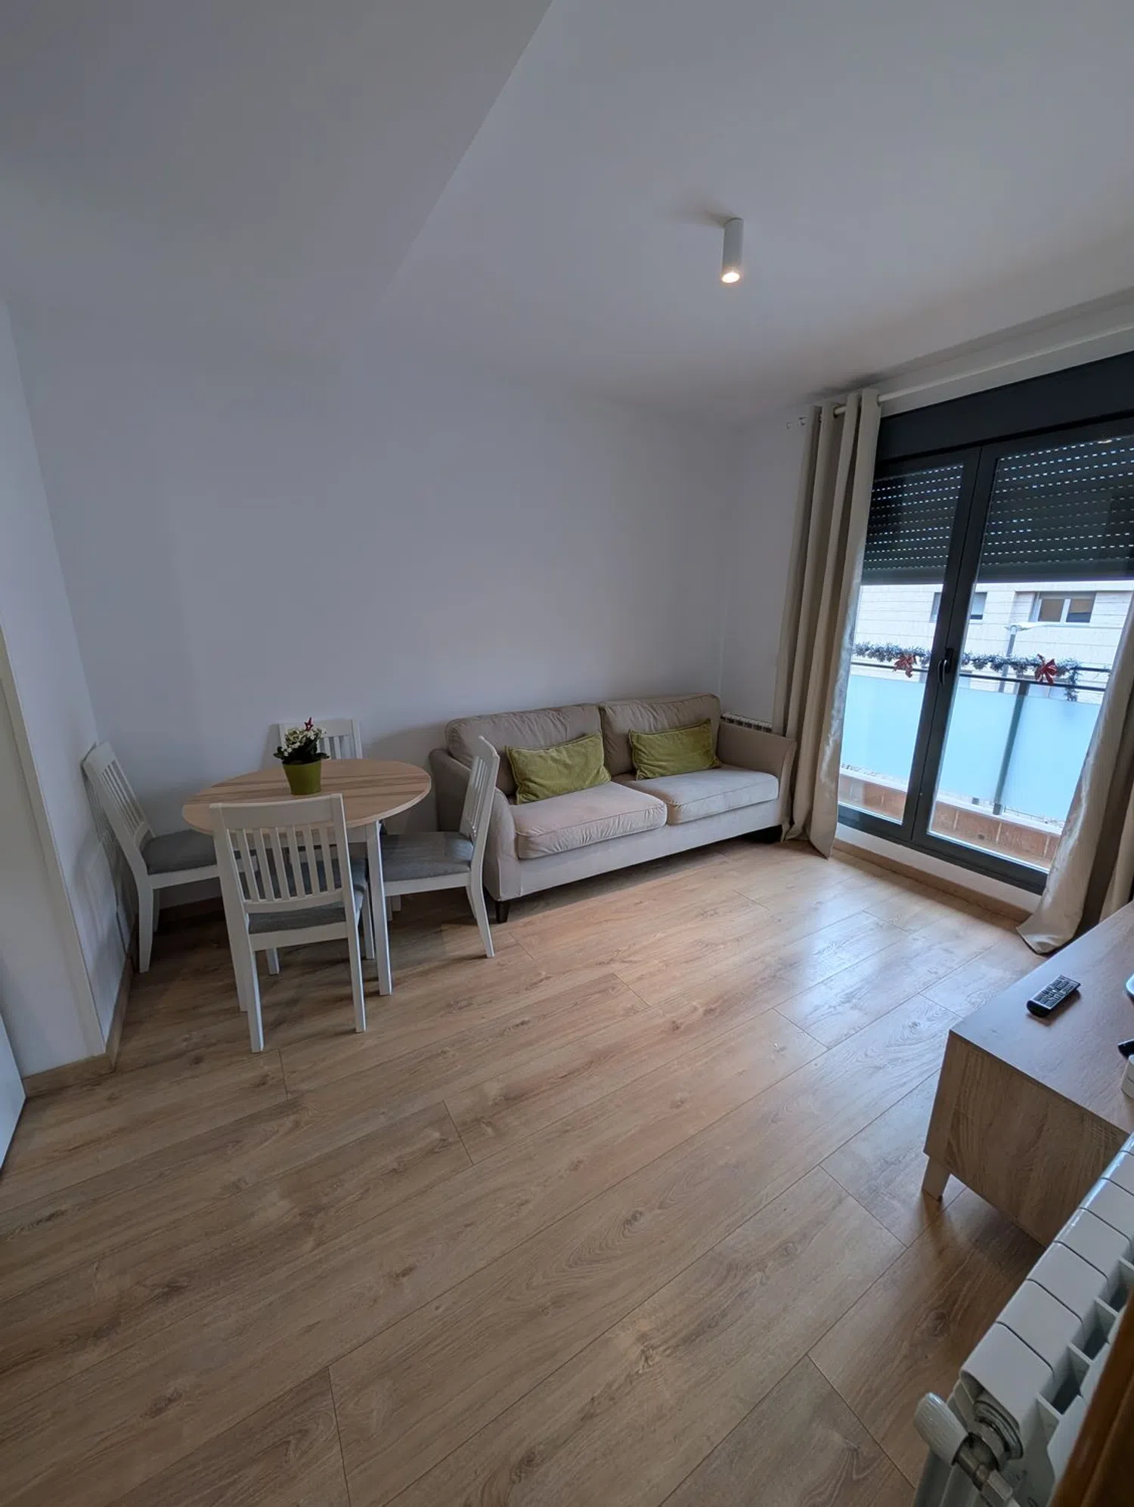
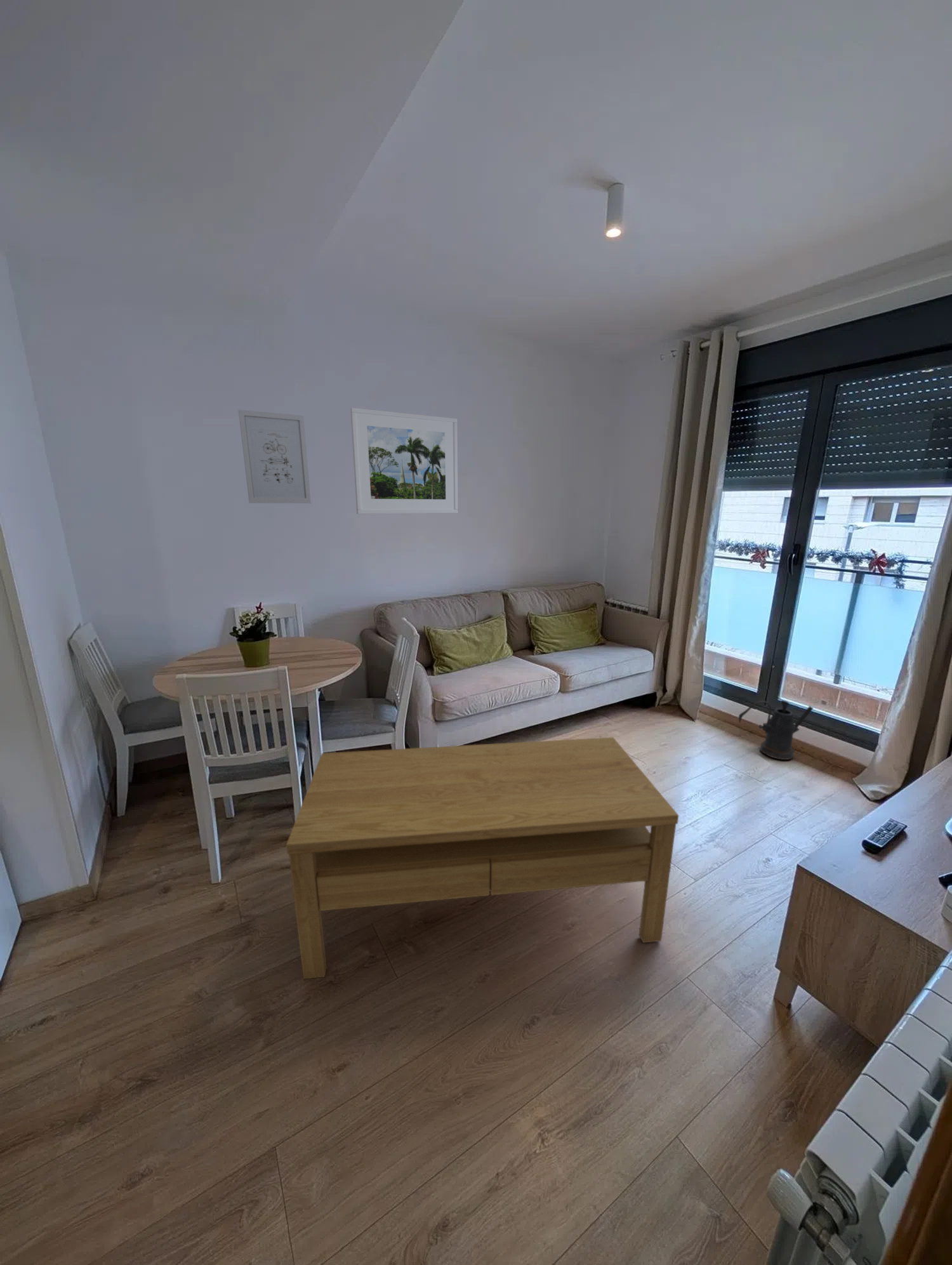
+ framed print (408, 465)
+ coffee table (480, 841)
+ watering can (773, 727)
+ wall art (276, 459)
